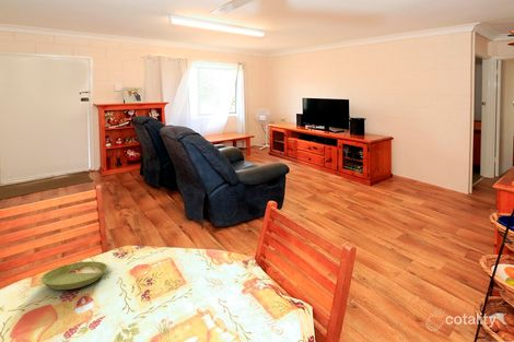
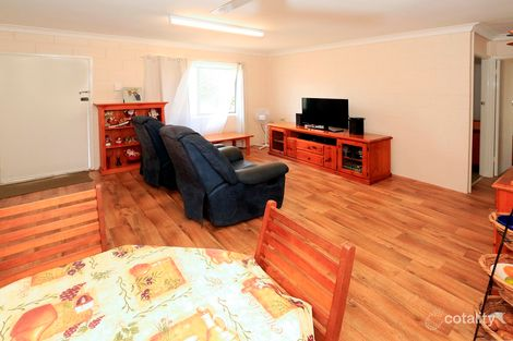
- saucer (75, 275)
